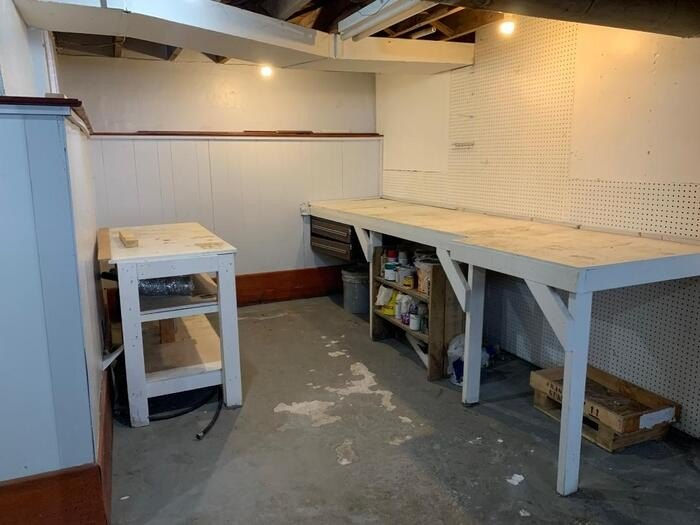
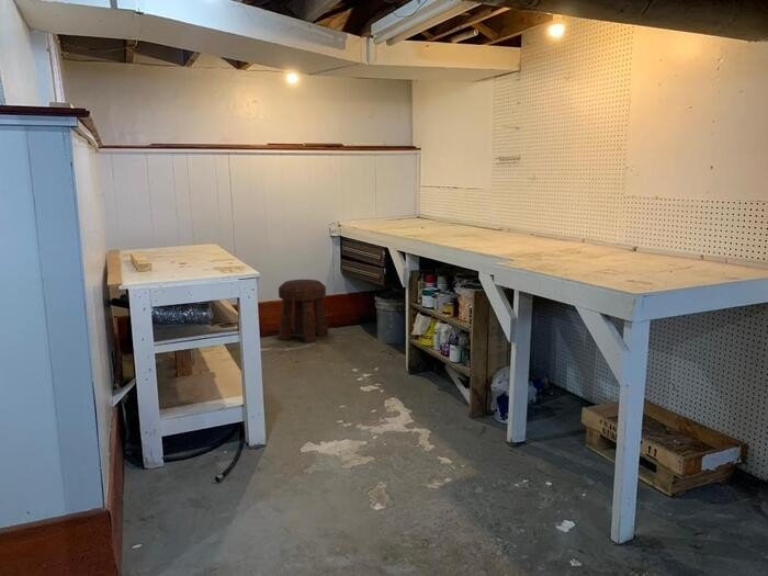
+ stool (303, 308)
